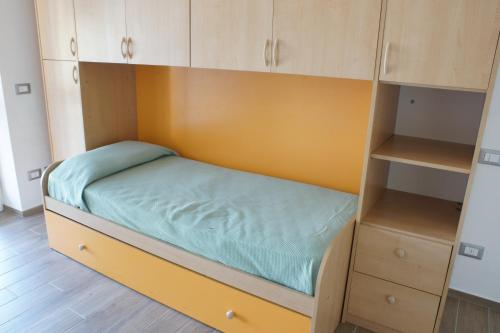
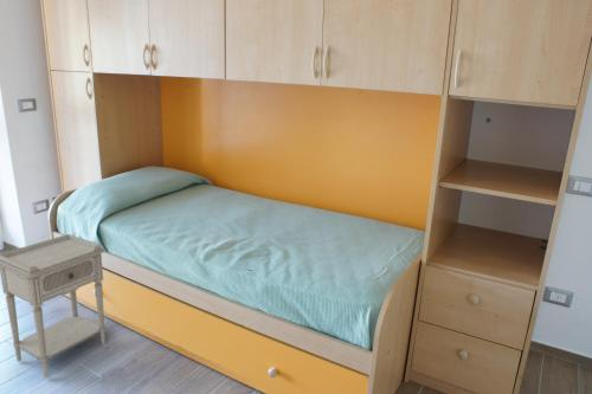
+ nightstand (53, 297)
